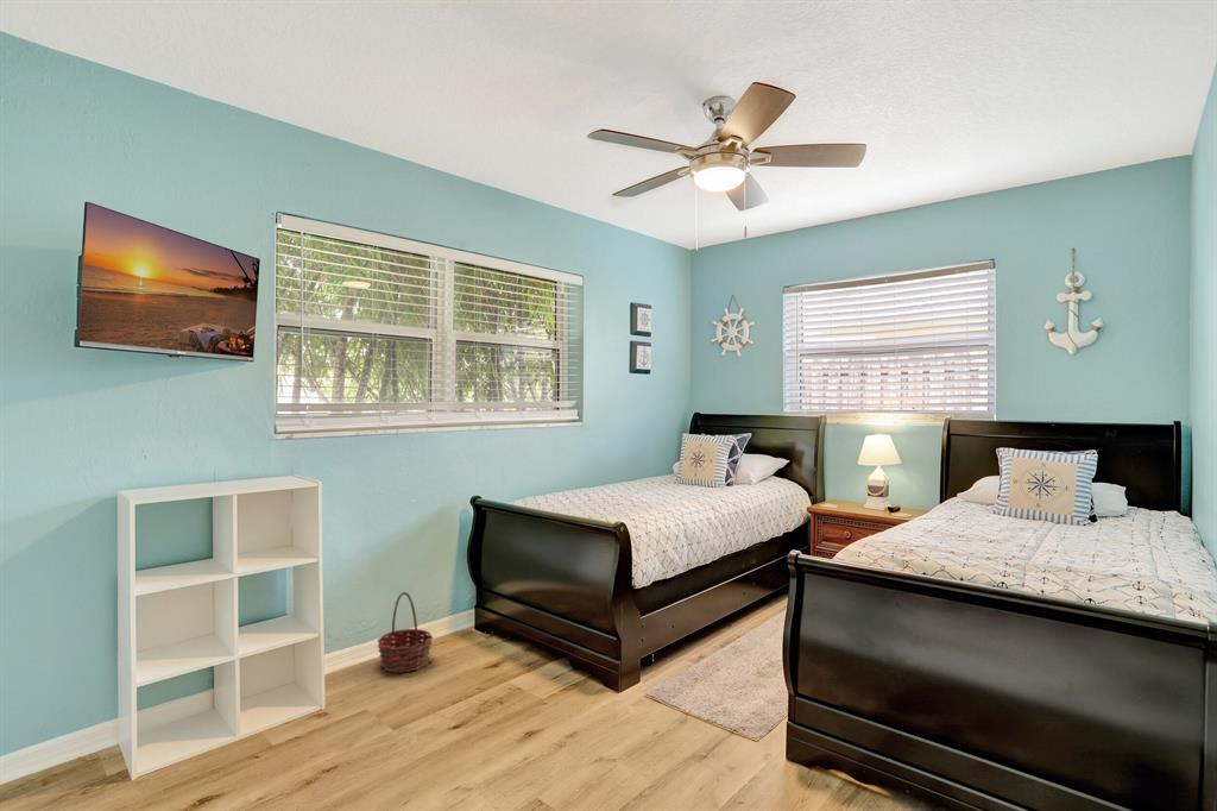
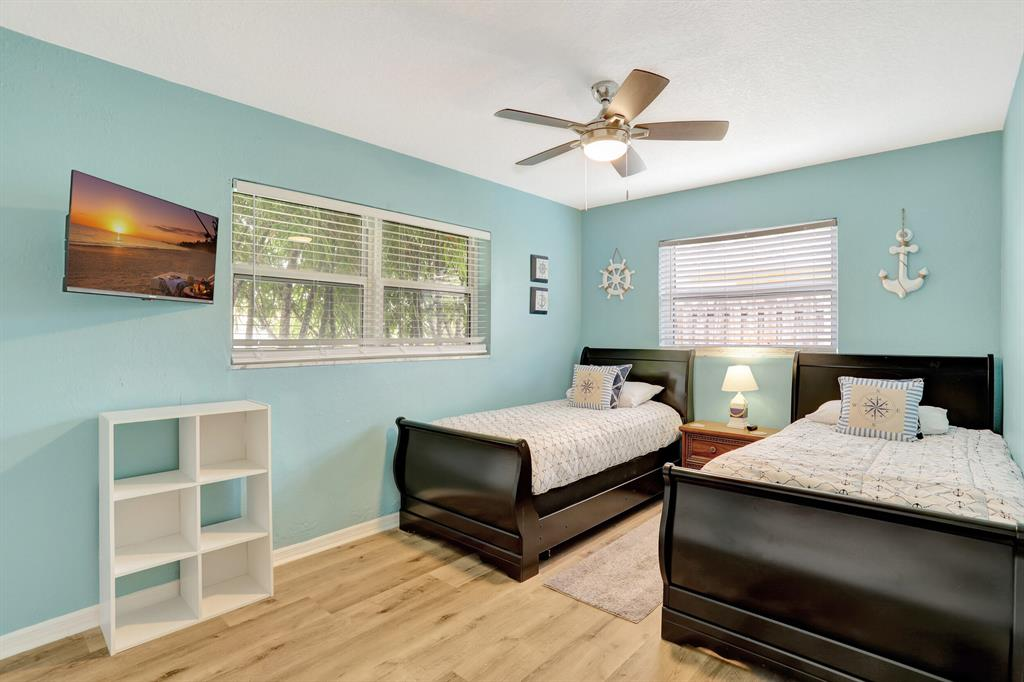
- basket (405, 629)
